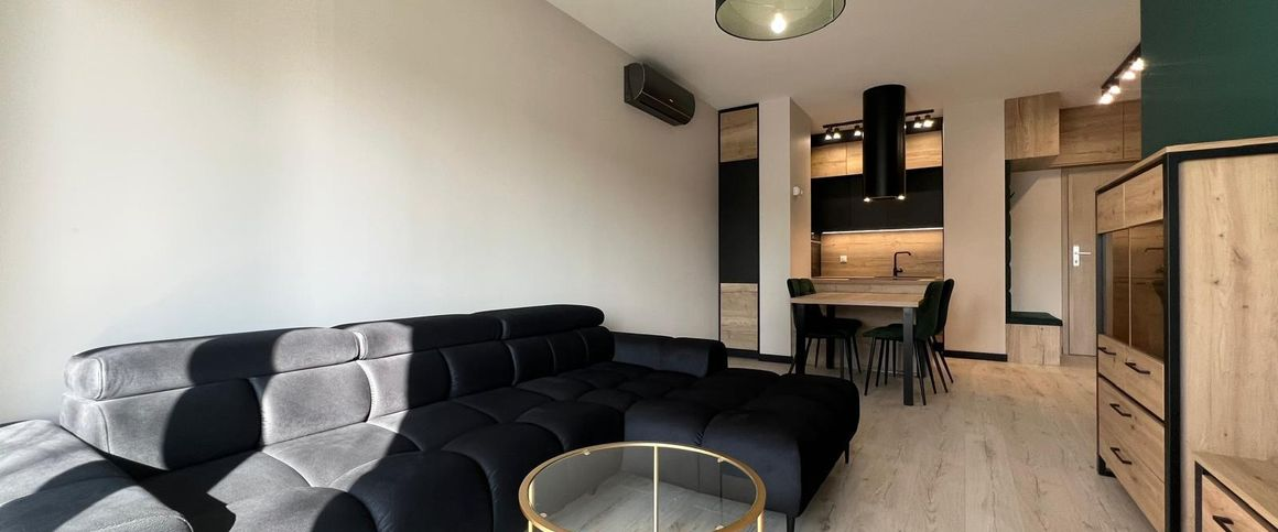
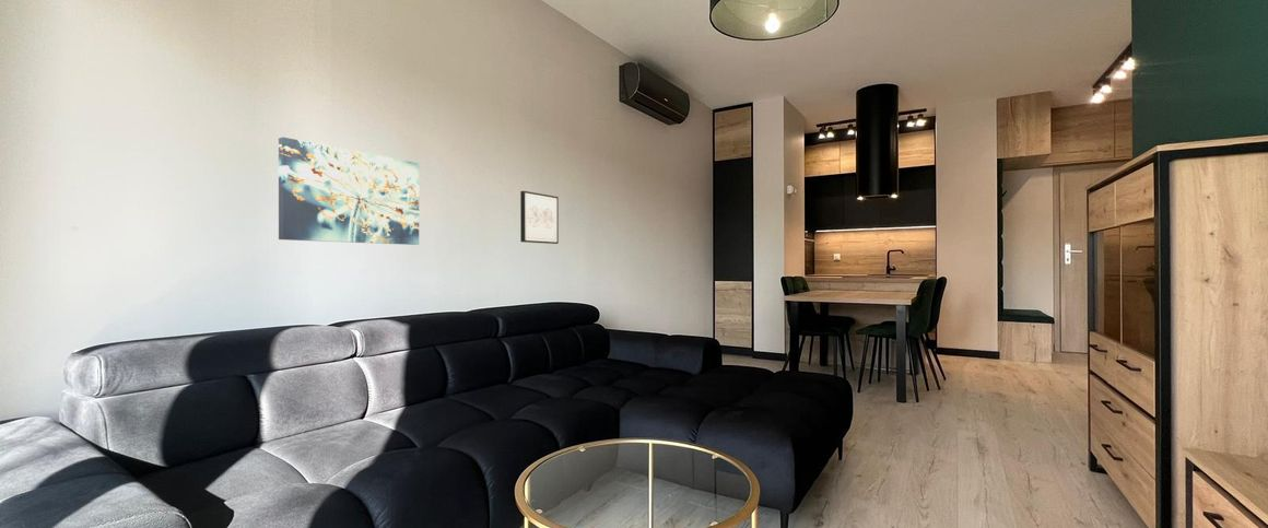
+ wall art (540, 218)
+ wall art (356, 197)
